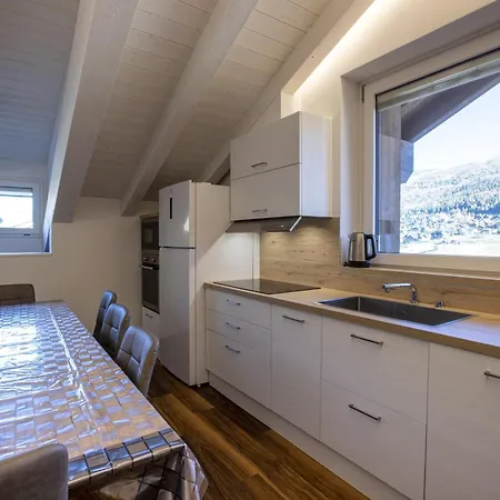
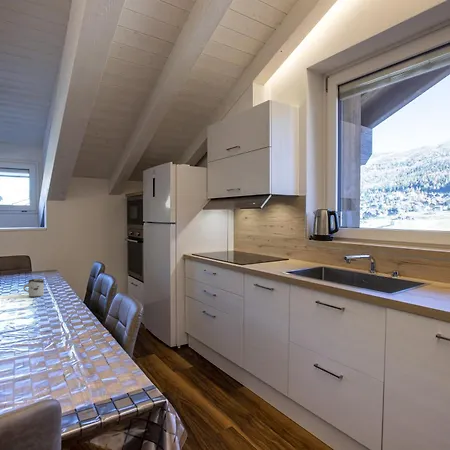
+ cup (33, 288)
